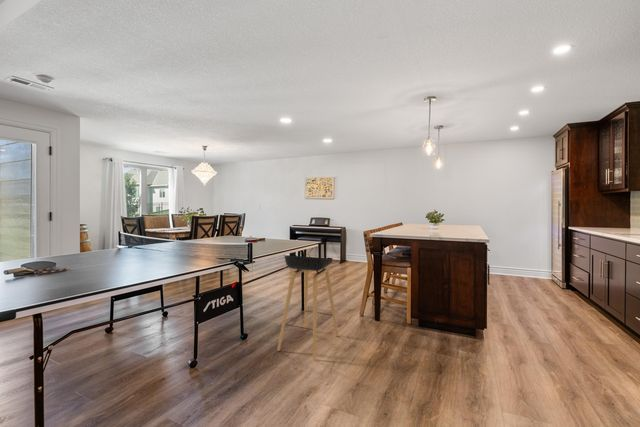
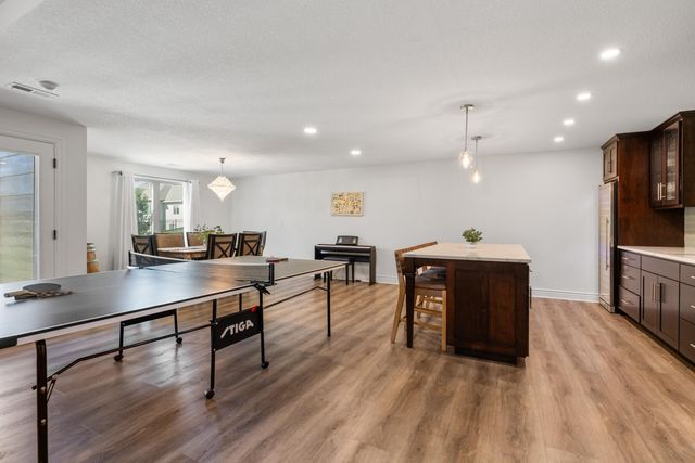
- stool (307, 298)
